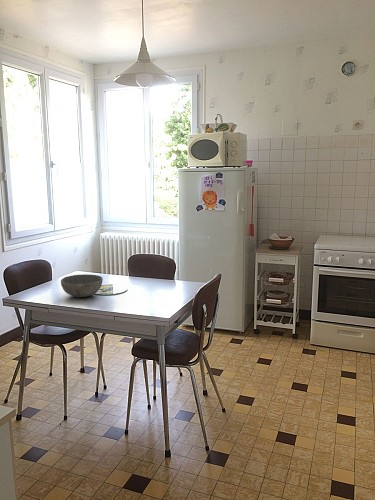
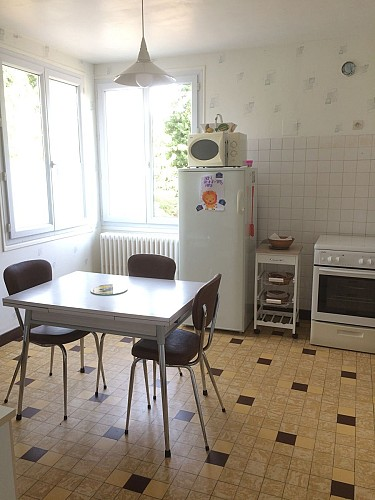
- bowl (82, 286)
